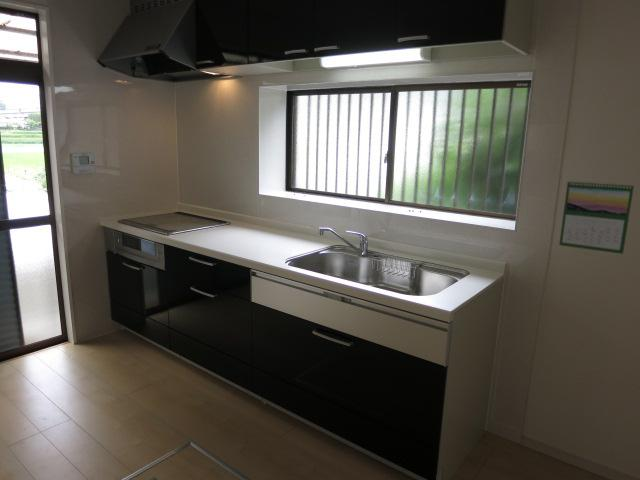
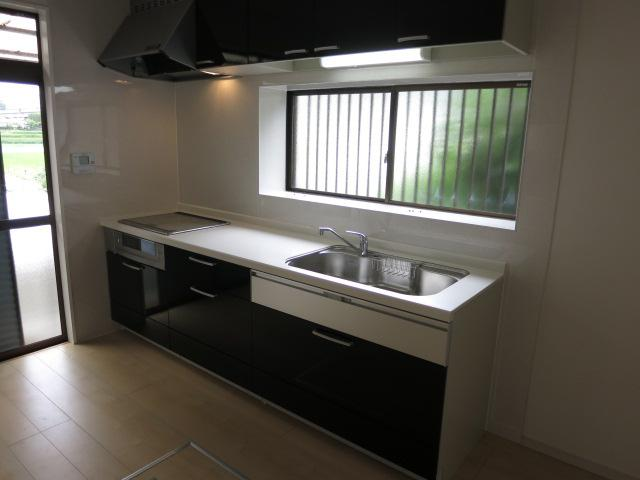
- calendar (595, 215)
